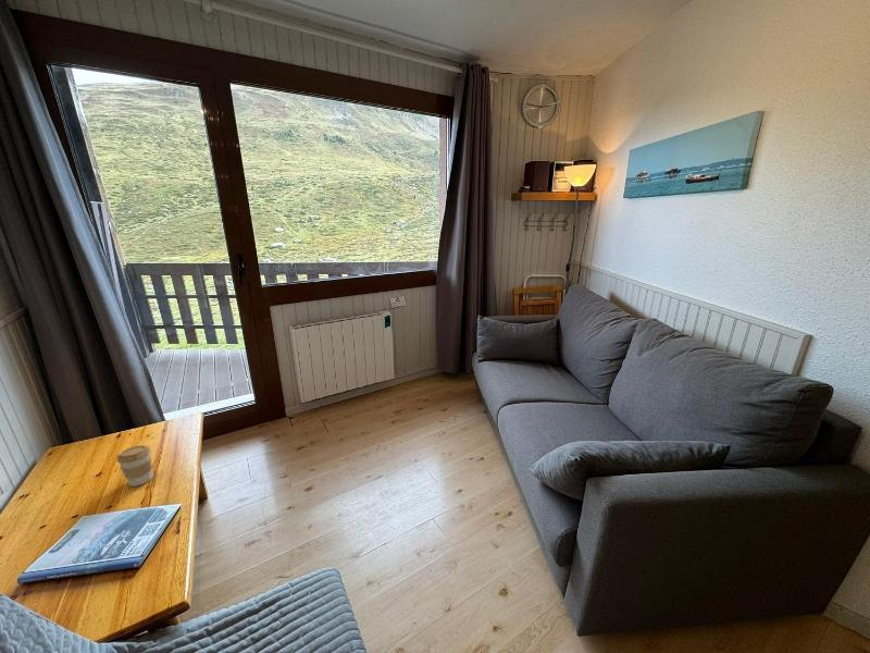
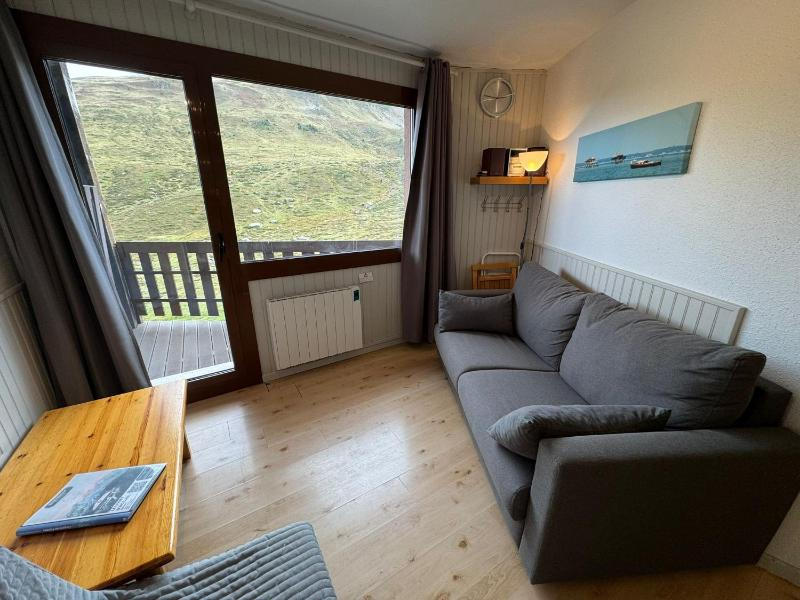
- coffee cup (136, 465)
